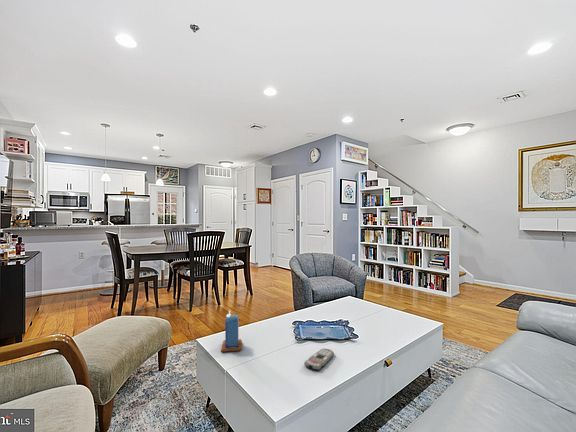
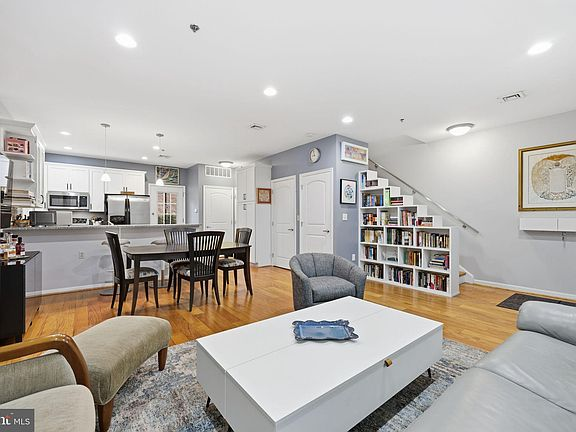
- candle (231, 329)
- remote control (320, 358)
